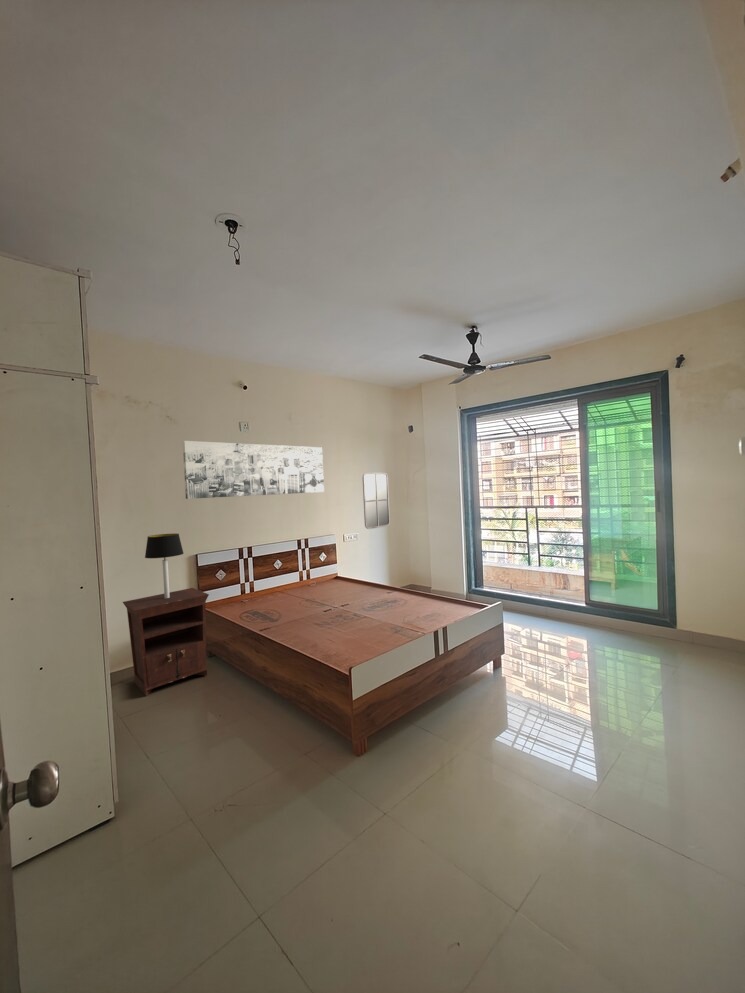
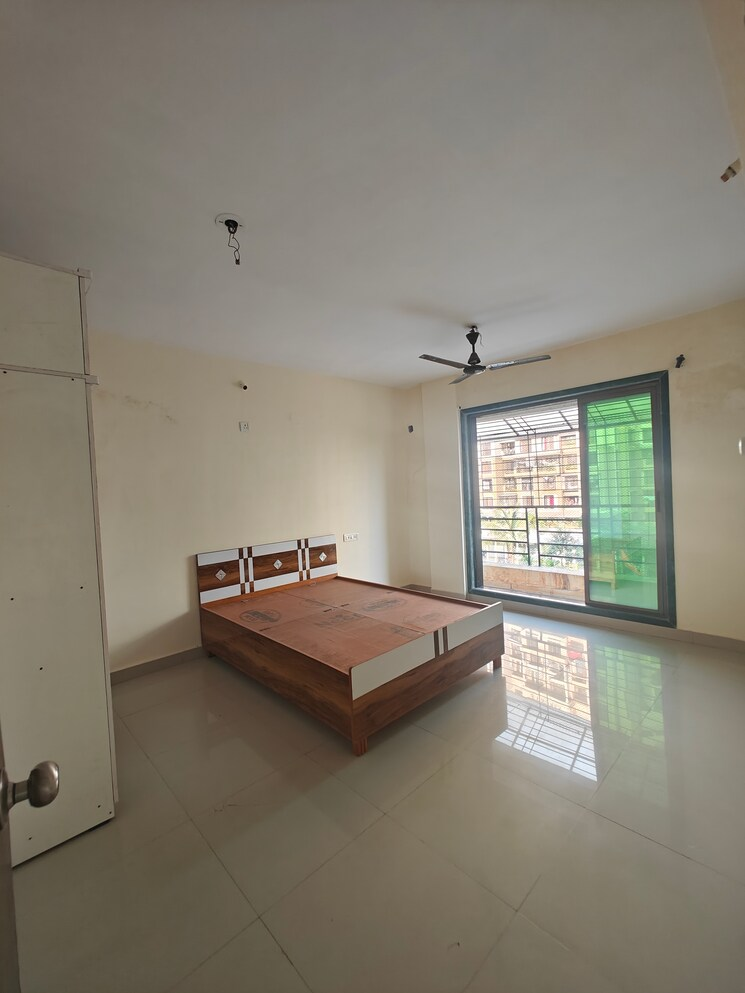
- wall art (262, 469)
- home mirror (376, 500)
- table lamp (165, 566)
- nightstand (168, 638)
